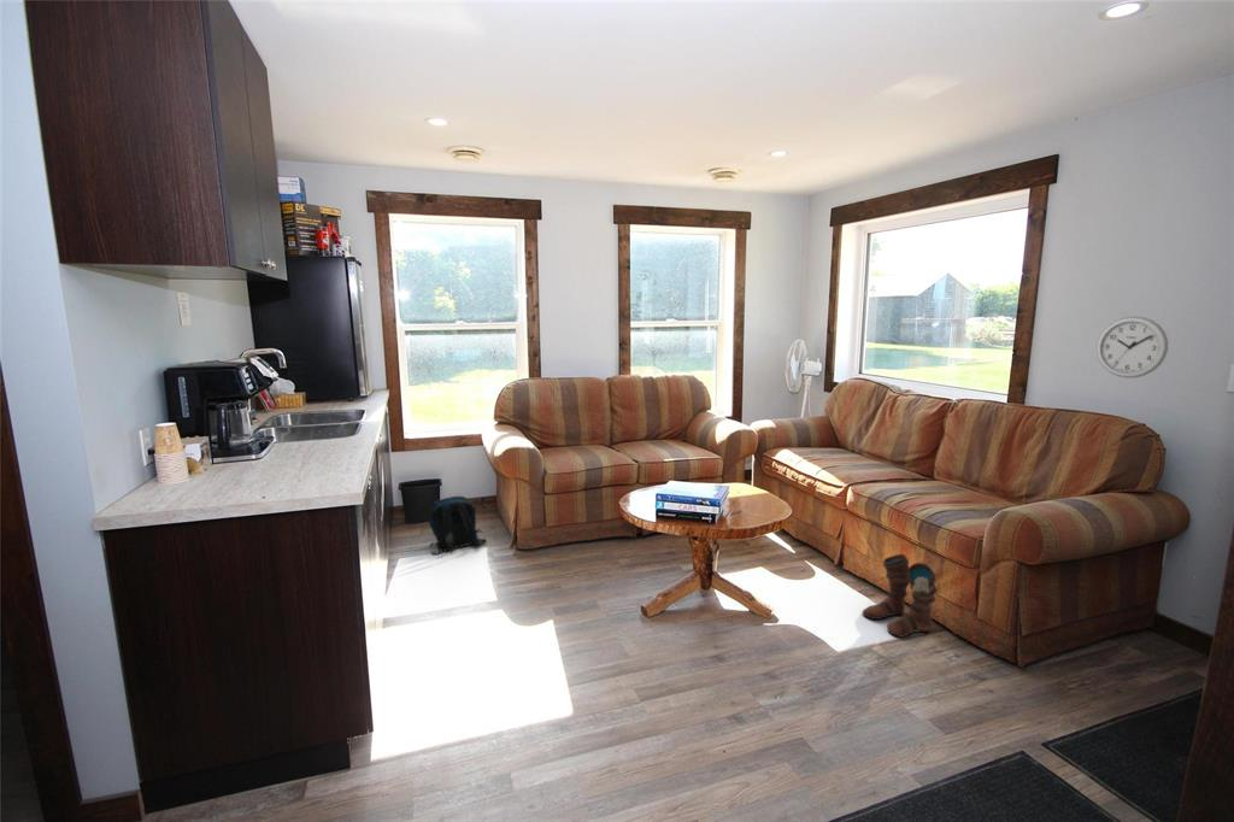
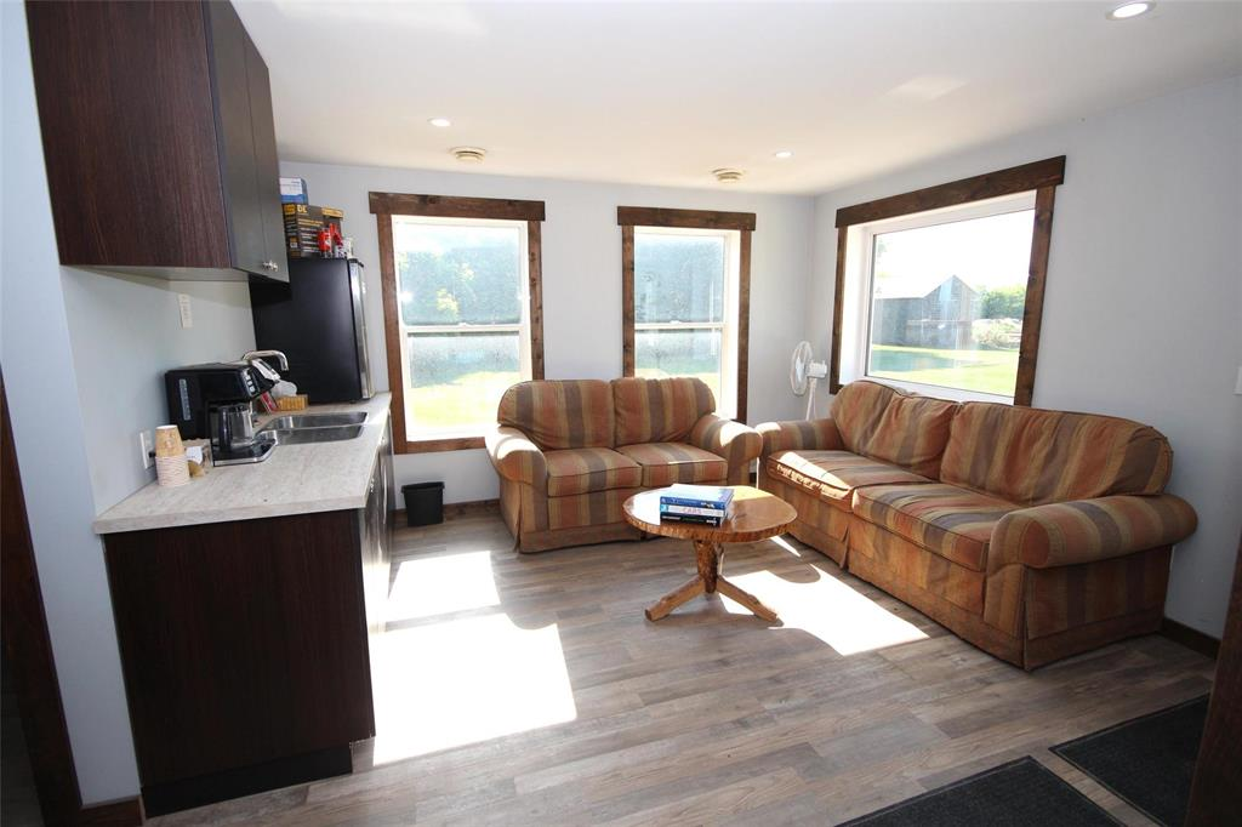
- boots (904, 593)
- wall clock (1129, 347)
- backpack (457, 522)
